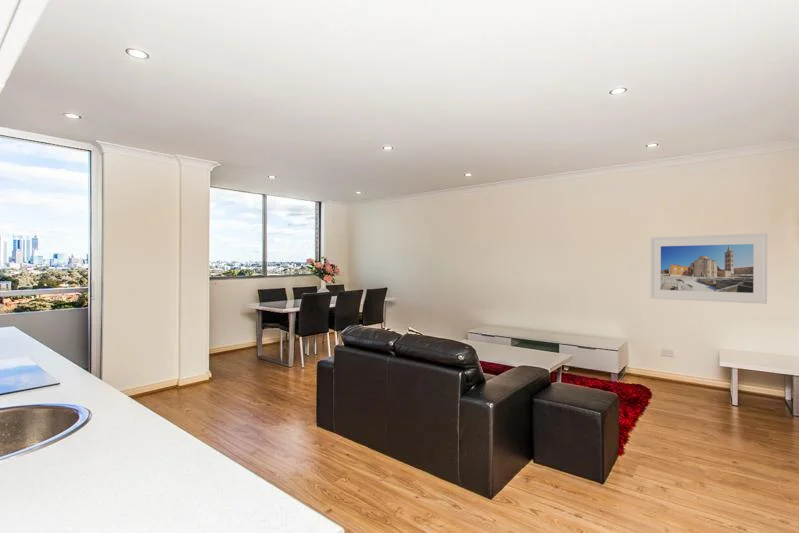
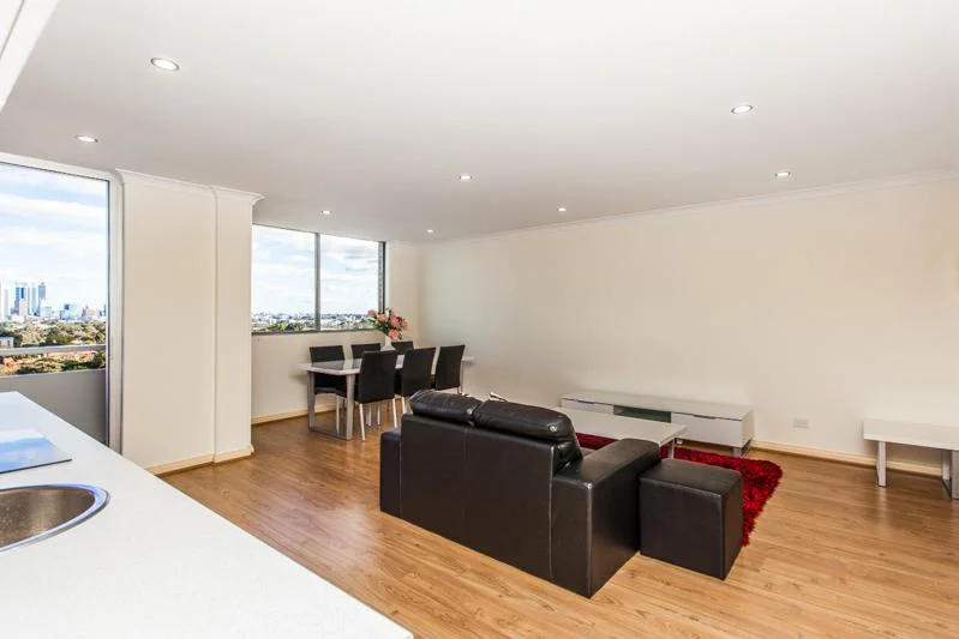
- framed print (704, 268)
